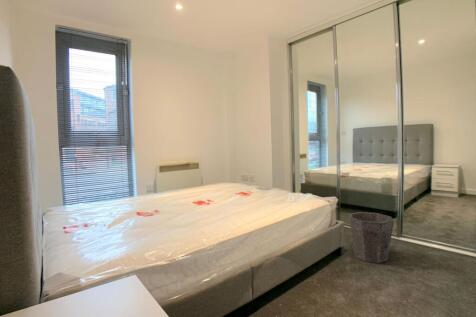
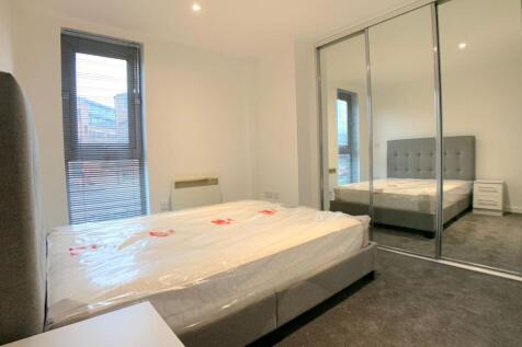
- waste bin (370, 236)
